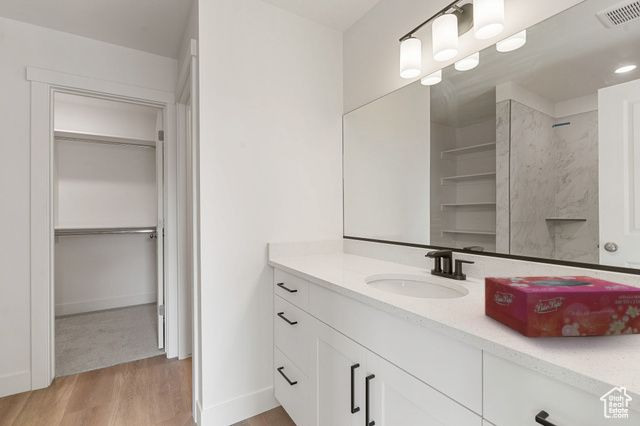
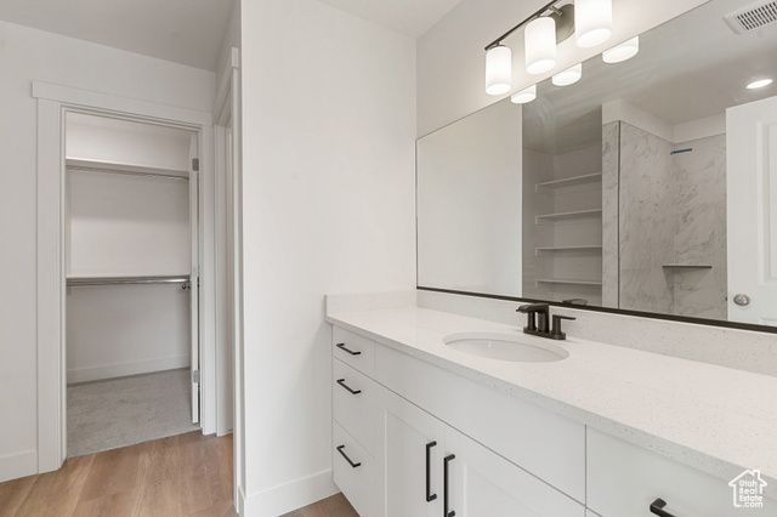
- tissue box (559, 303)
